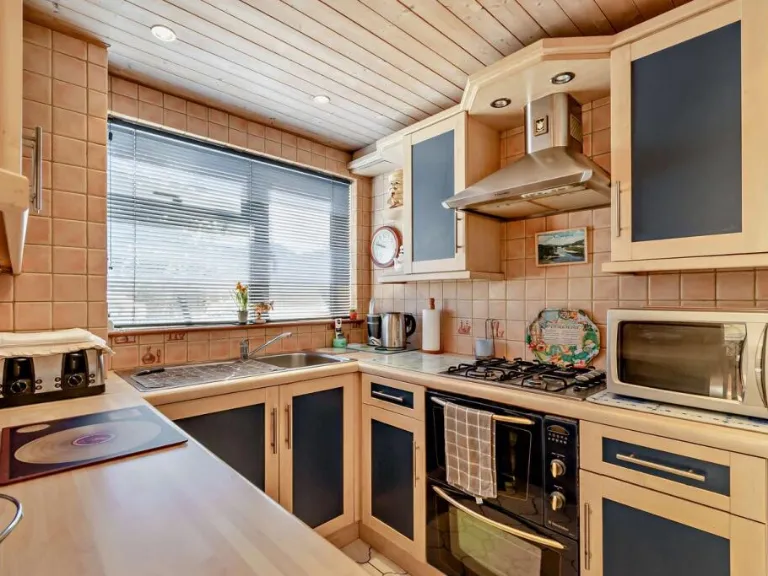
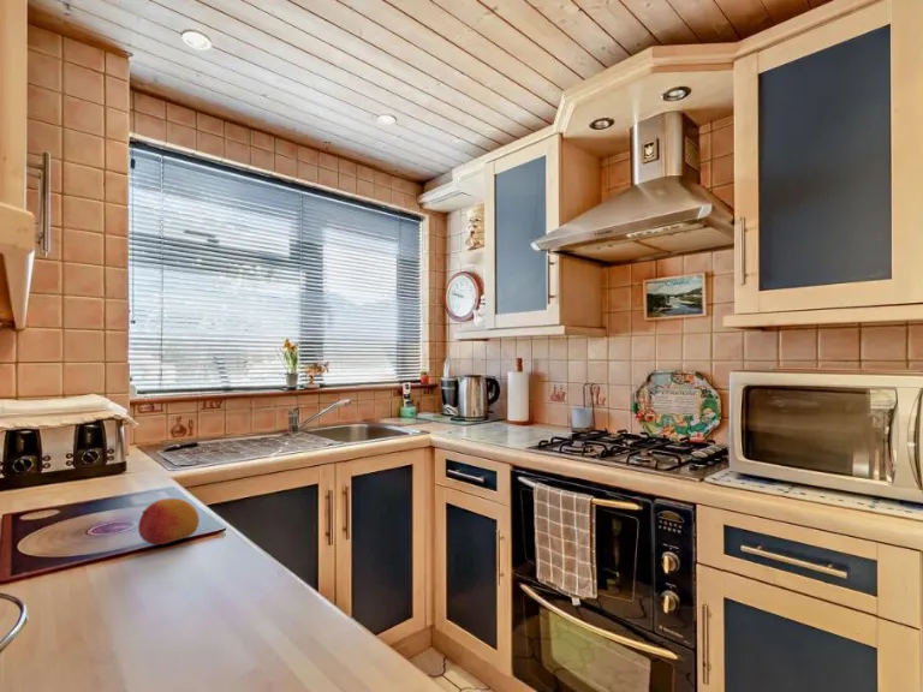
+ fruit (169, 520)
